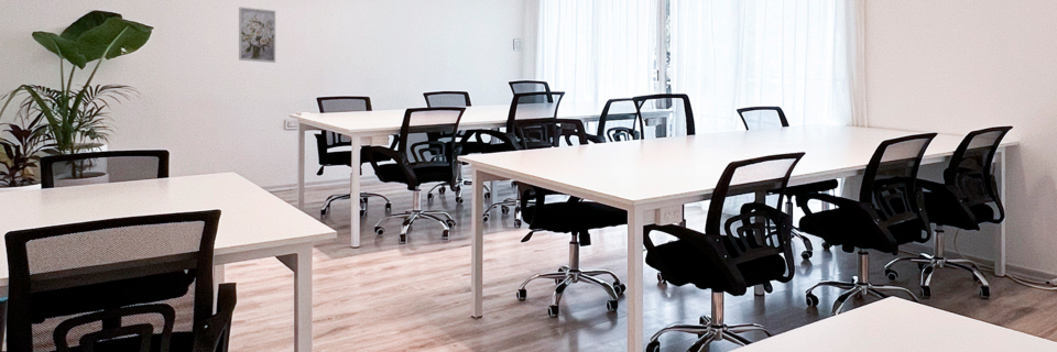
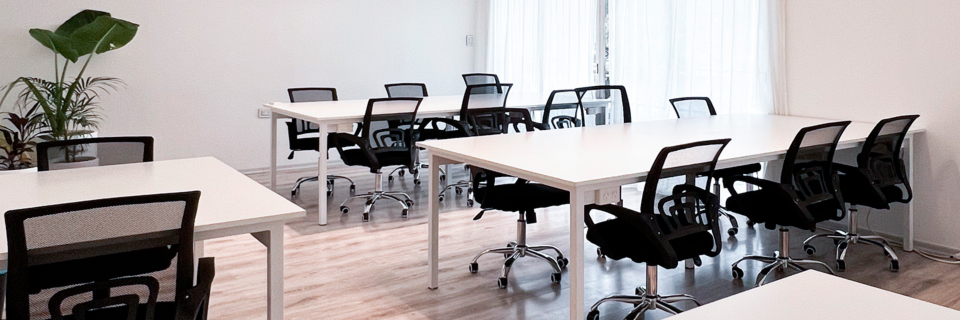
- wall art (257, 34)
